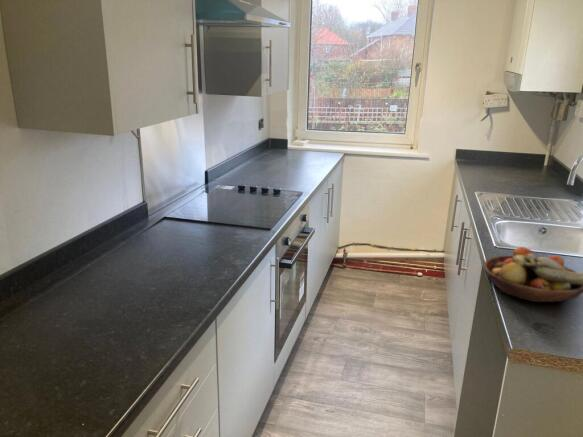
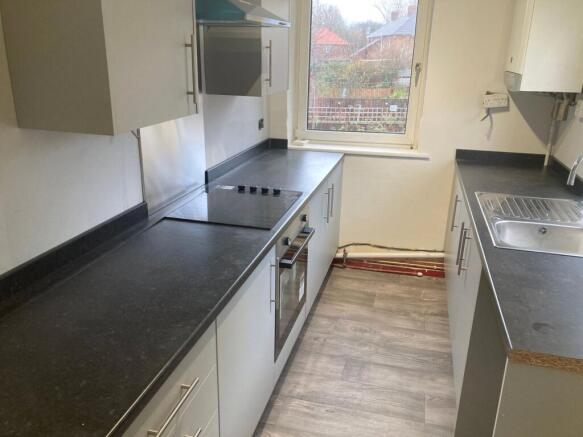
- fruit bowl (535, 269)
